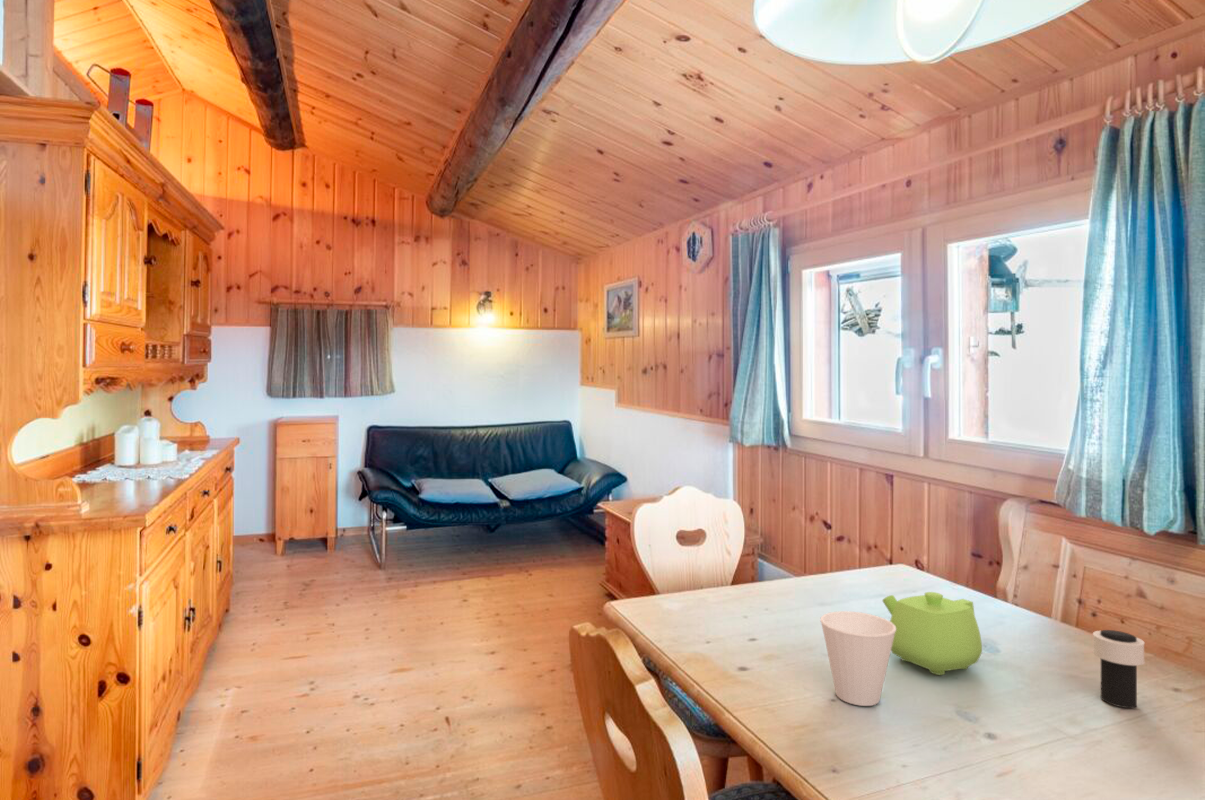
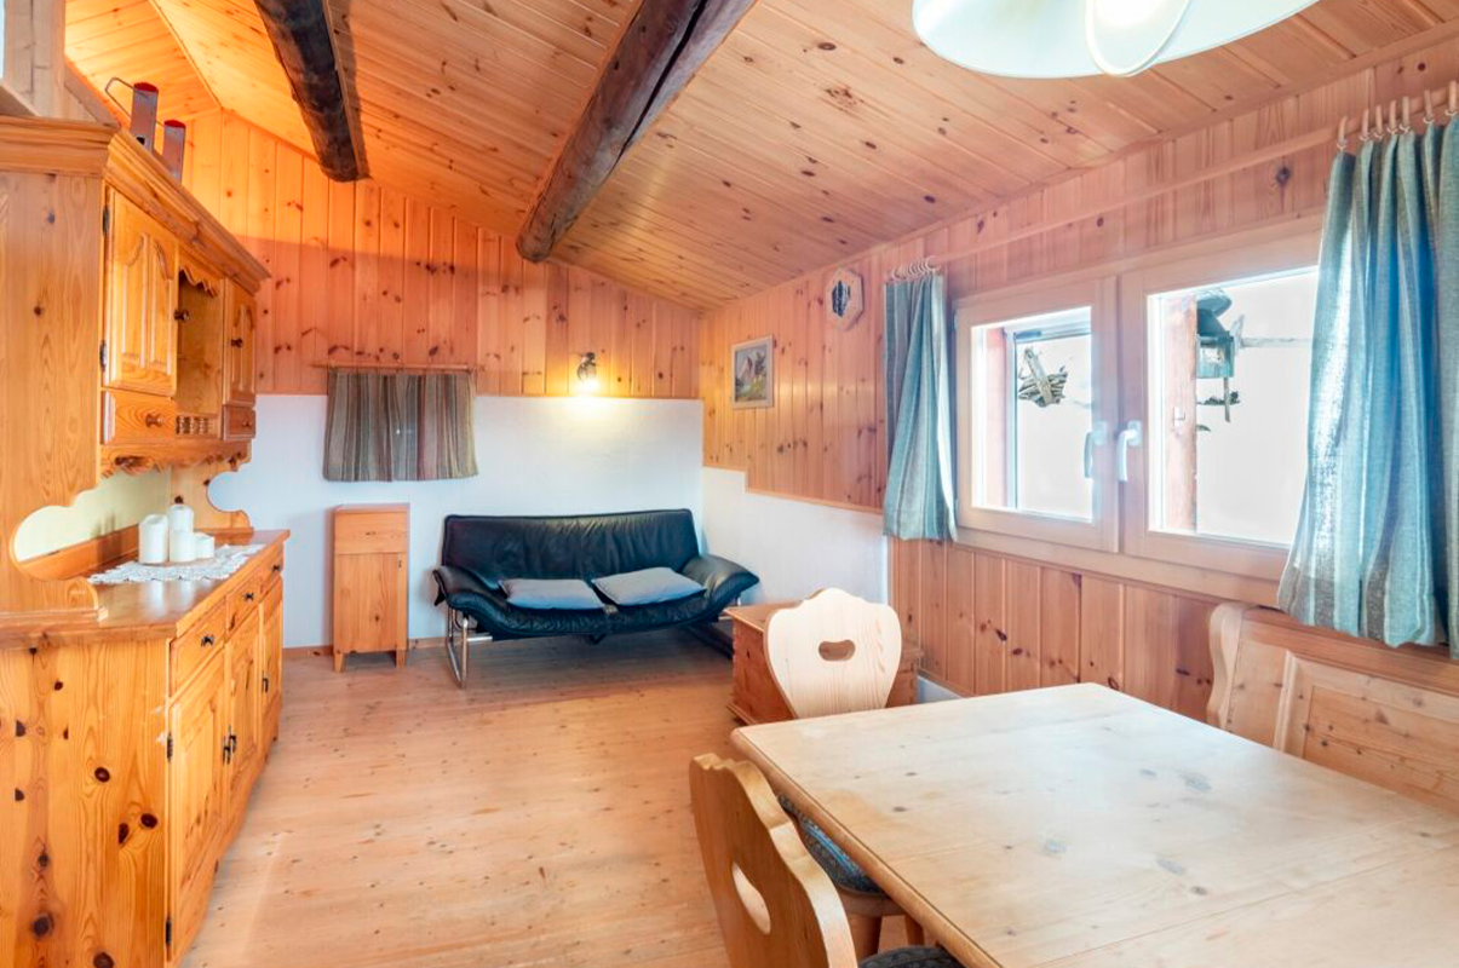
- cup (1118, 668)
- teapot (928, 622)
- cup (857, 659)
